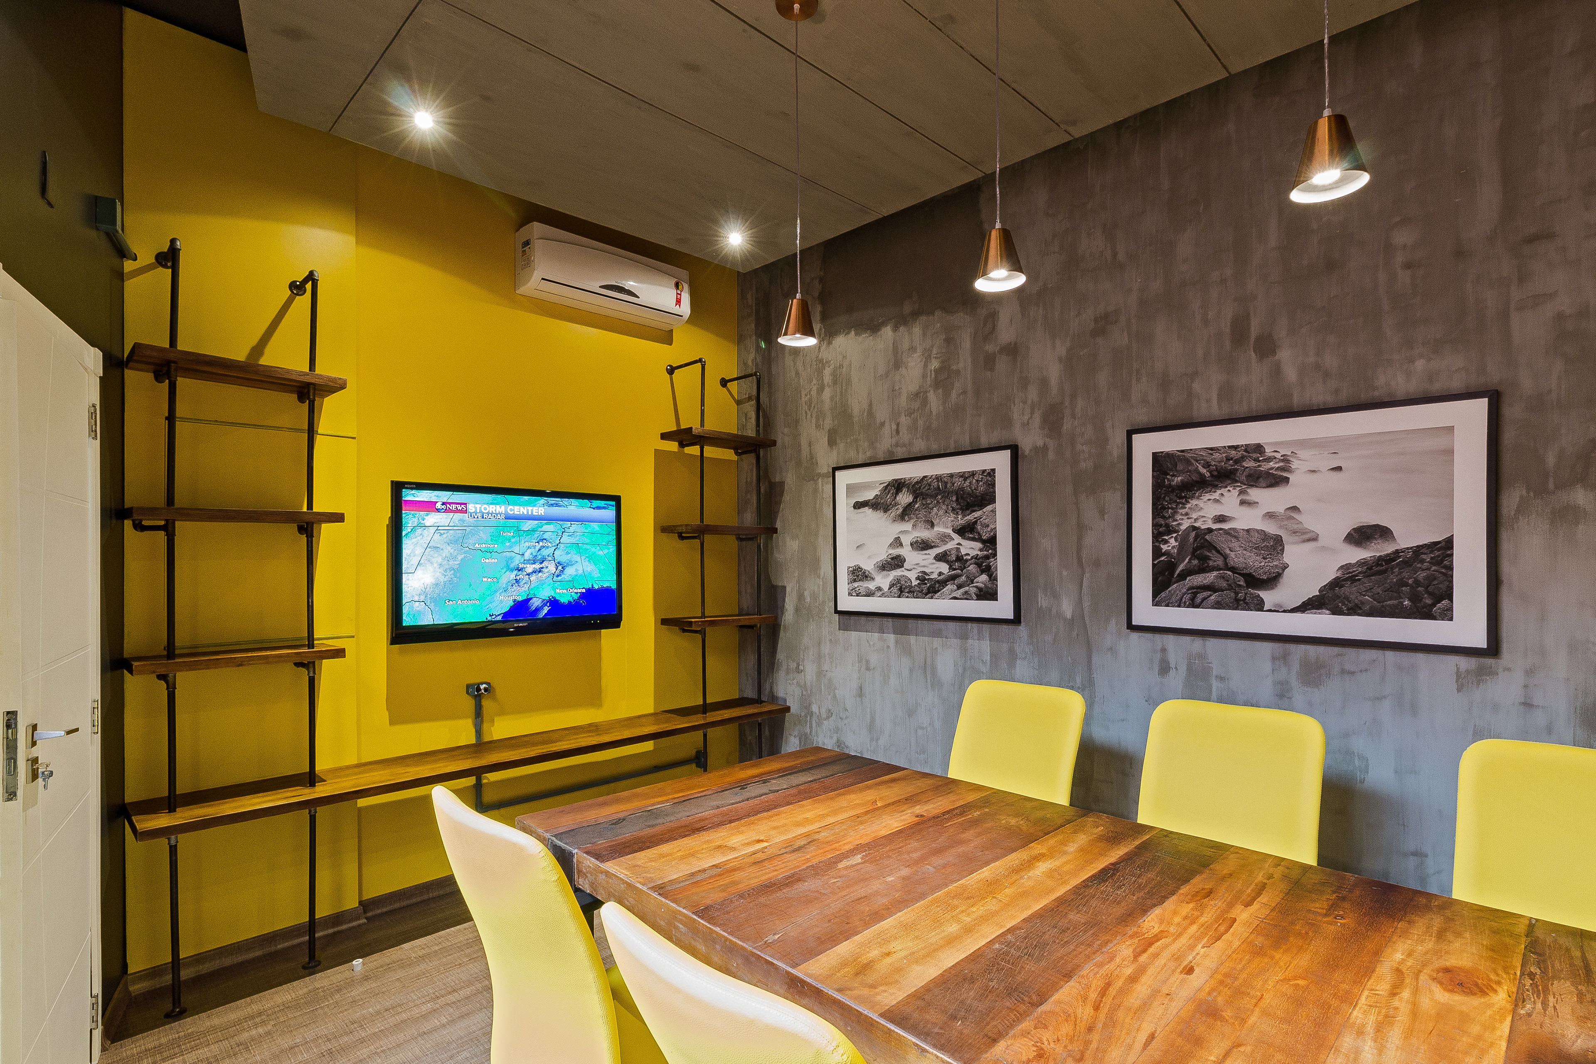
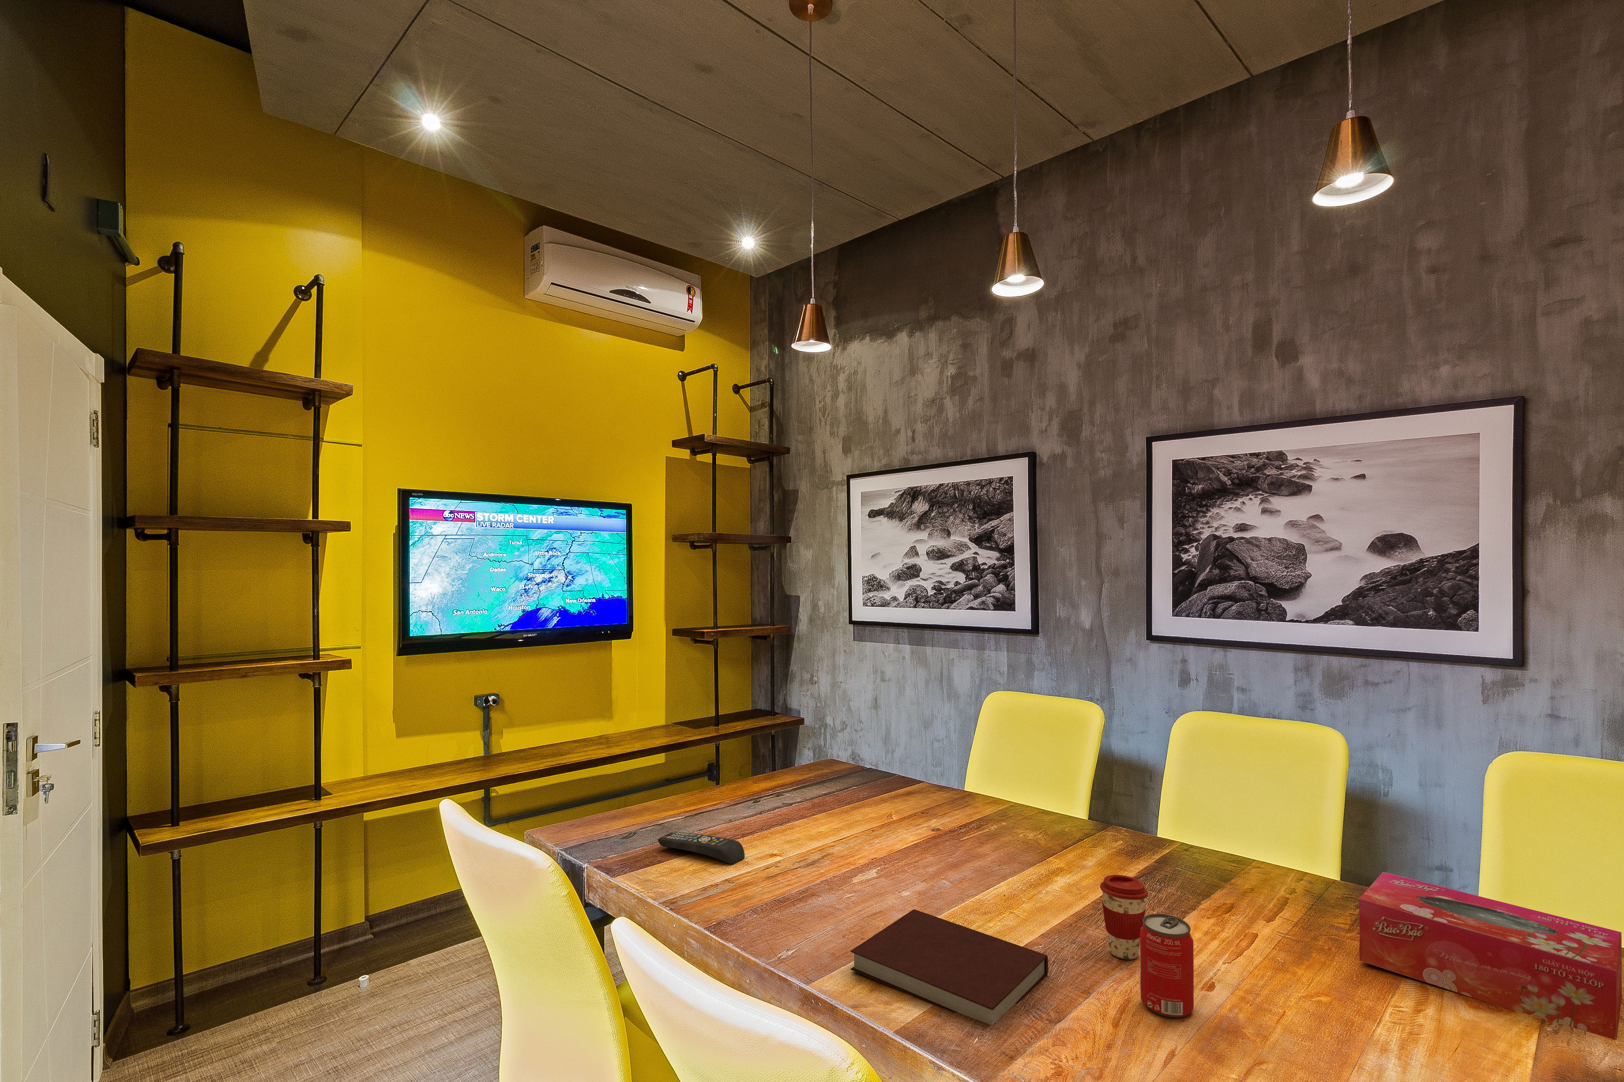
+ tissue box (1484, 947)
+ coffee cup (1124, 917)
+ remote control (701, 844)
+ notebook (949, 962)
+ beverage can (1166, 965)
